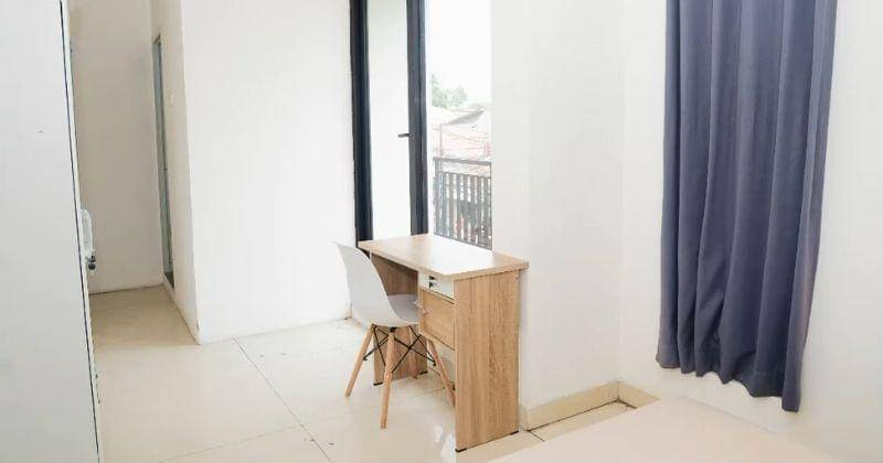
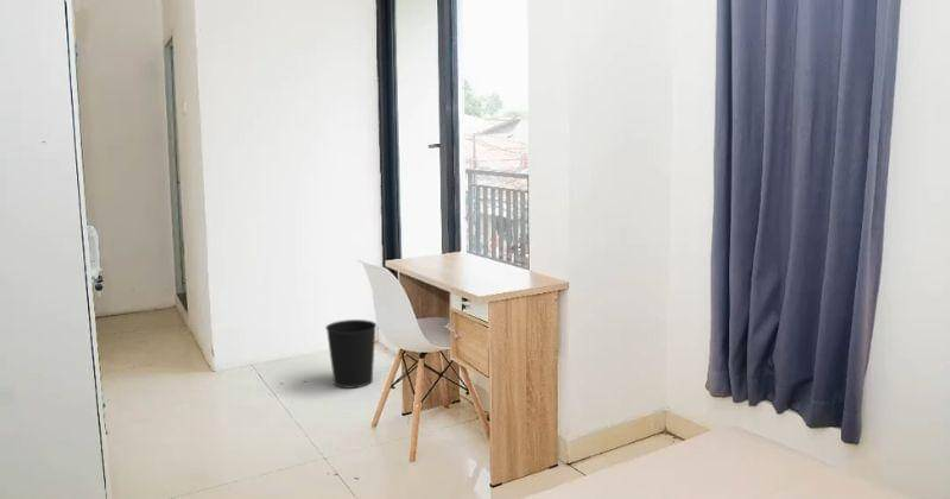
+ wastebasket (352, 353)
